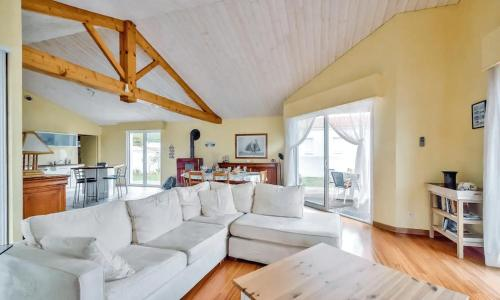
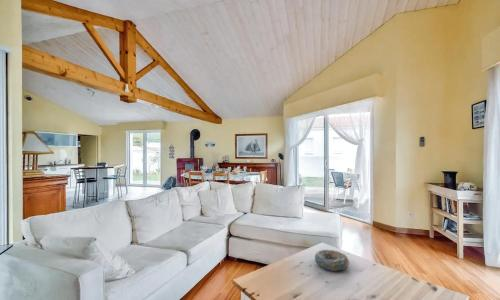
+ decorative bowl (331, 260)
